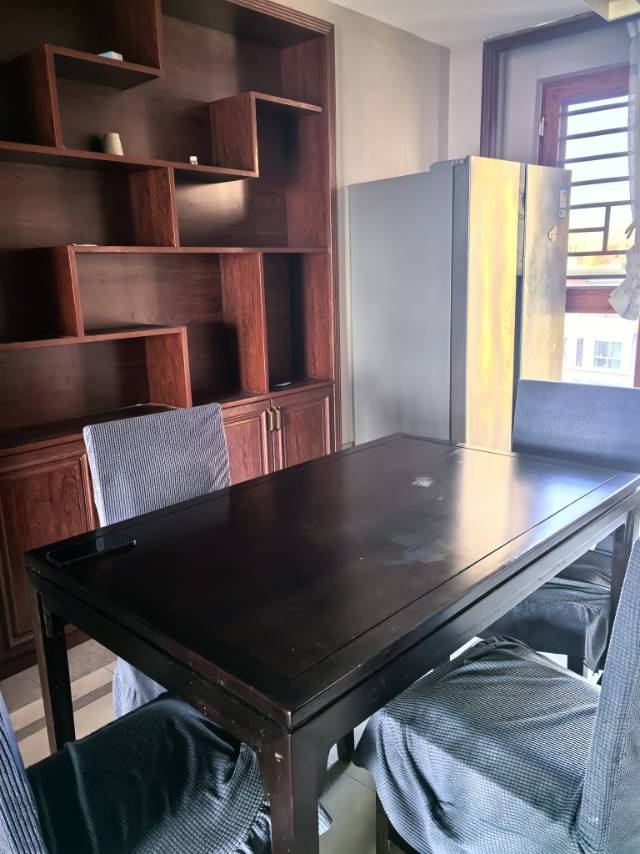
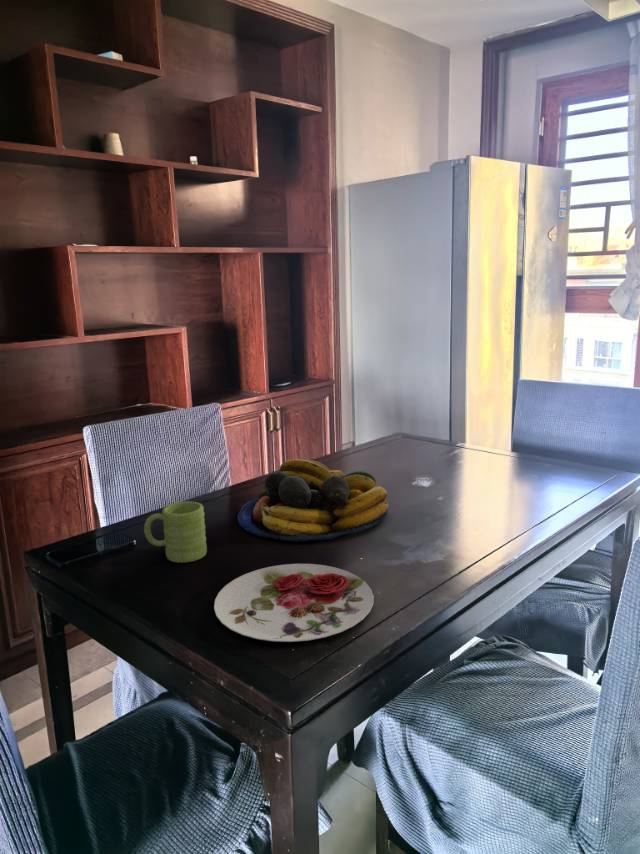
+ mug (175, 532)
+ plate (294, 597)
+ fruit bowl (311, 487)
